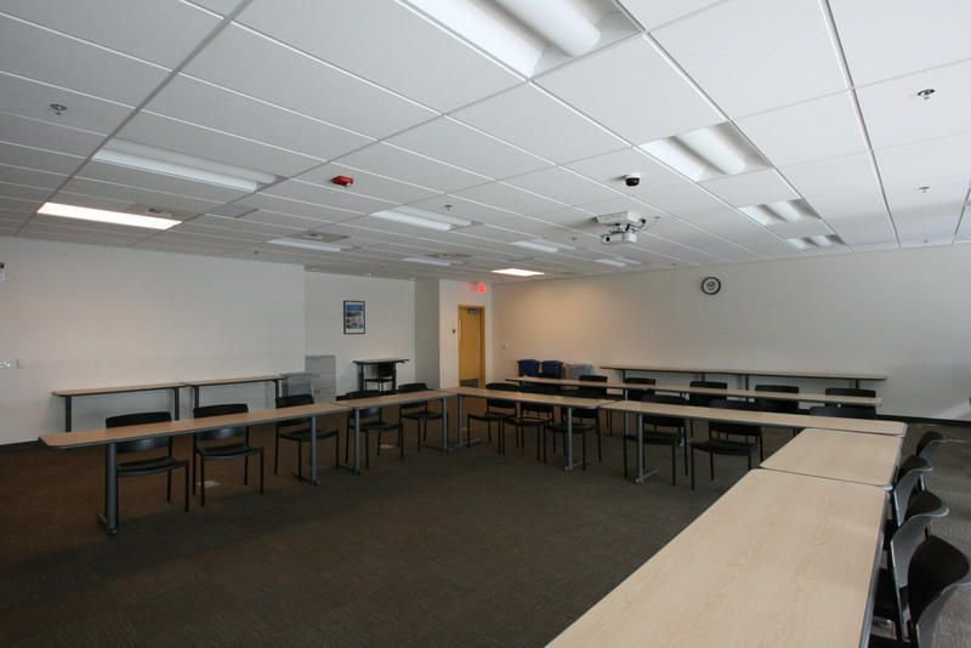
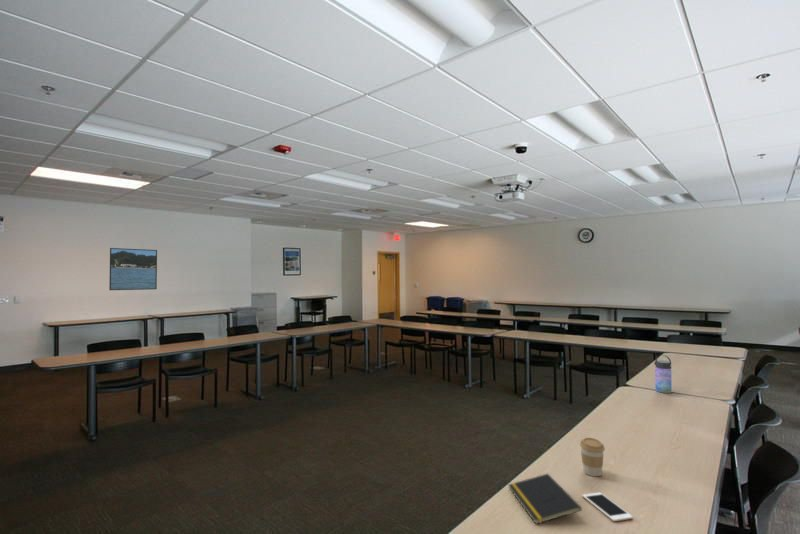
+ water bottle (663, 372)
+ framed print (134, 269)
+ cell phone (606, 506)
+ notepad (542, 496)
+ coffee cup (592, 456)
